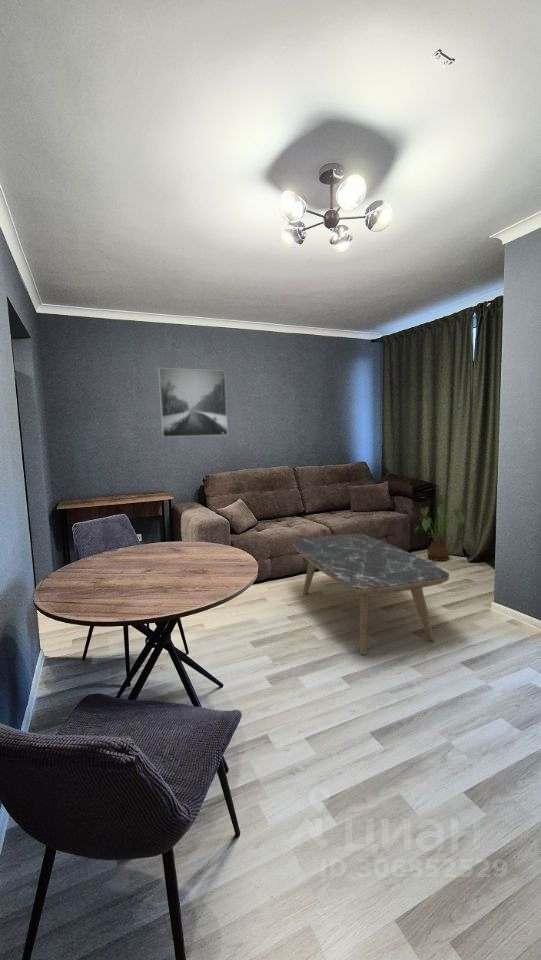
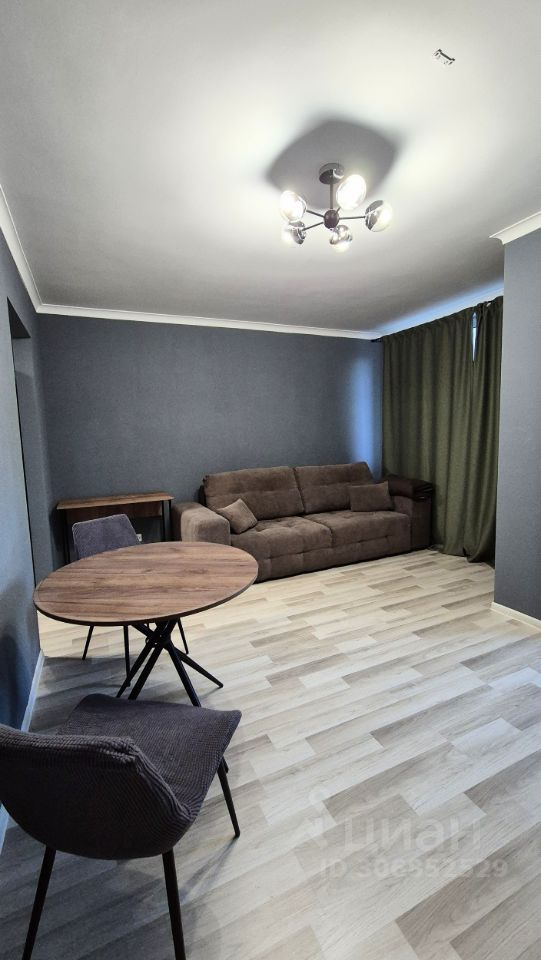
- coffee table (359, 584)
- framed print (194, 402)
- house plant (439, 532)
